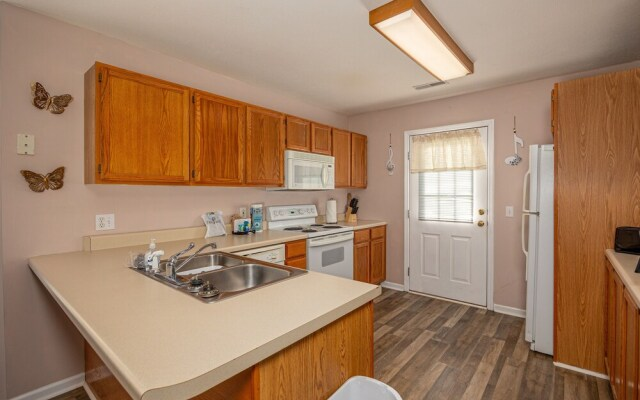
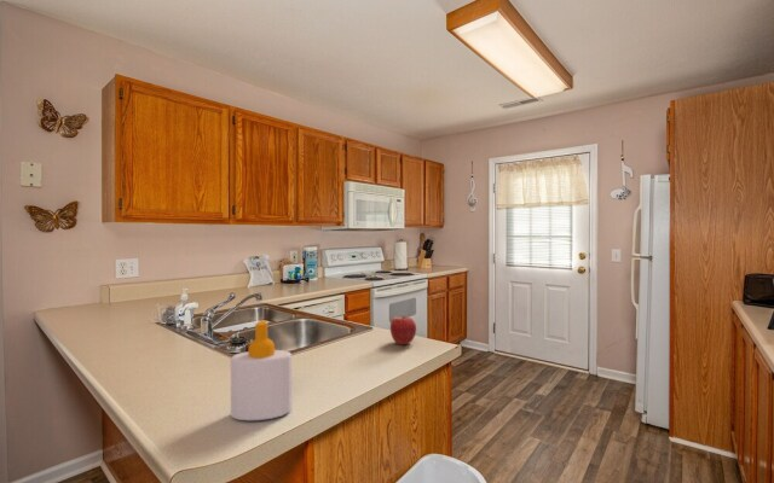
+ apple (403, 328)
+ soap bottle (261, 367)
